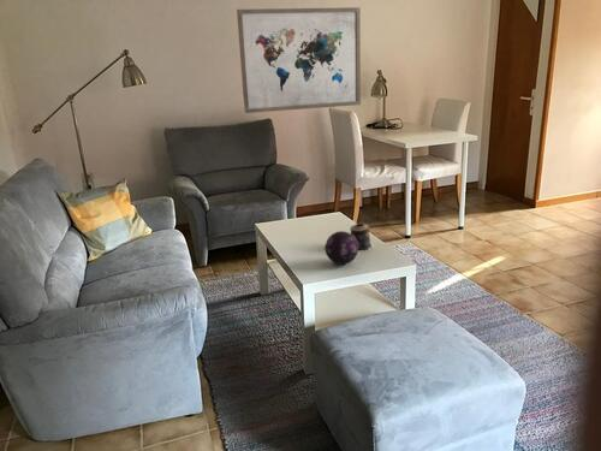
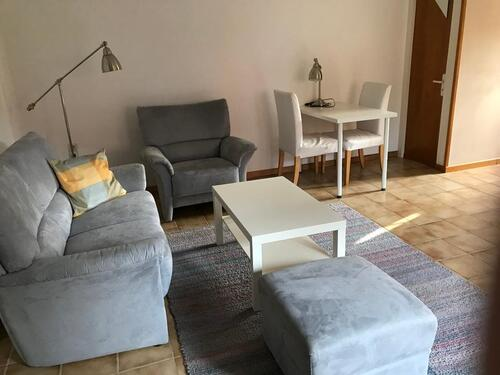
- candle (361, 235)
- wall art (302, 60)
- decorative orb (341, 248)
